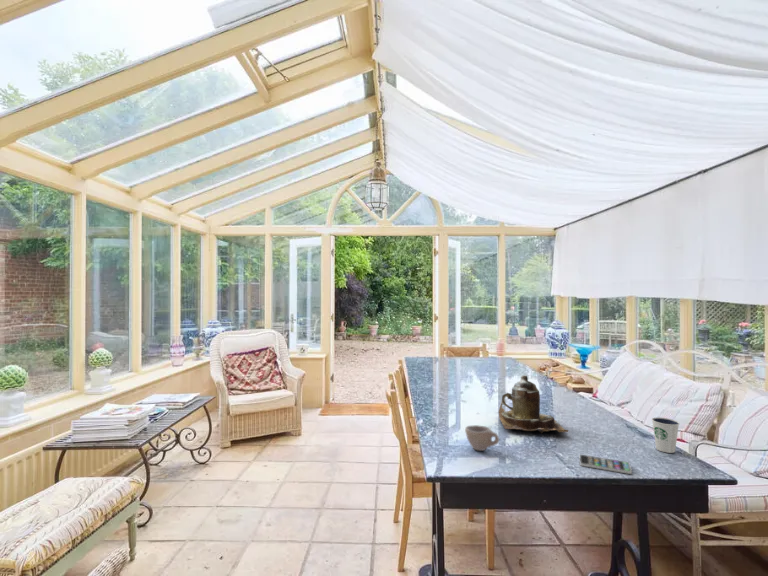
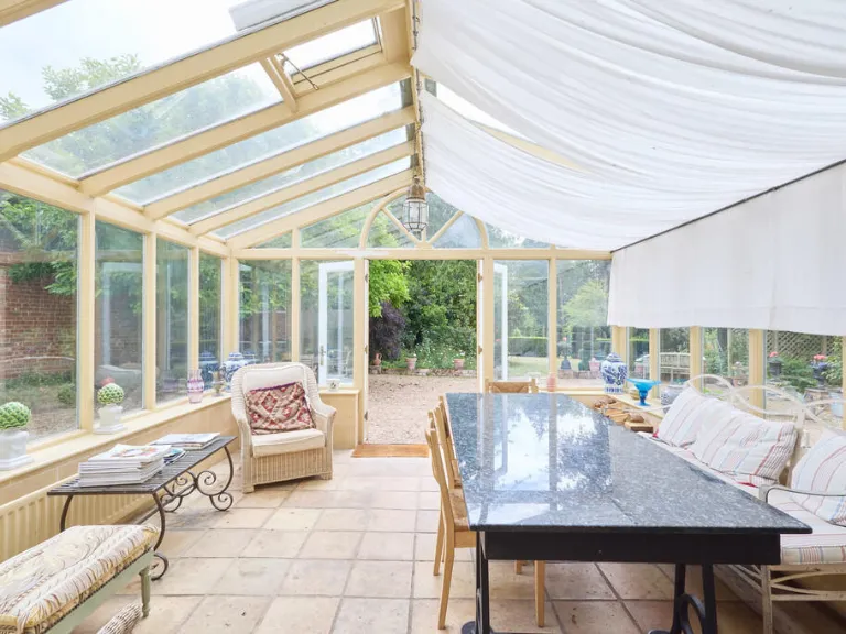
- cup (482, 439)
- dixie cup (665, 435)
- smartphone (604, 463)
- teapot (530, 401)
